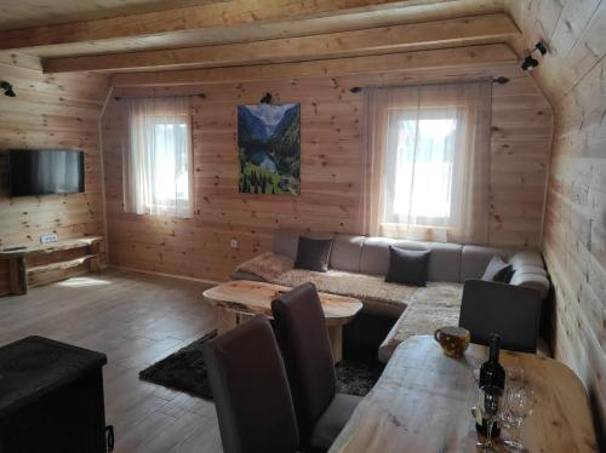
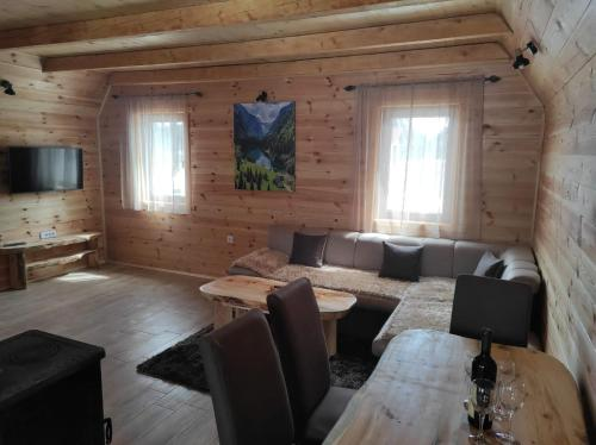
- cup (452, 342)
